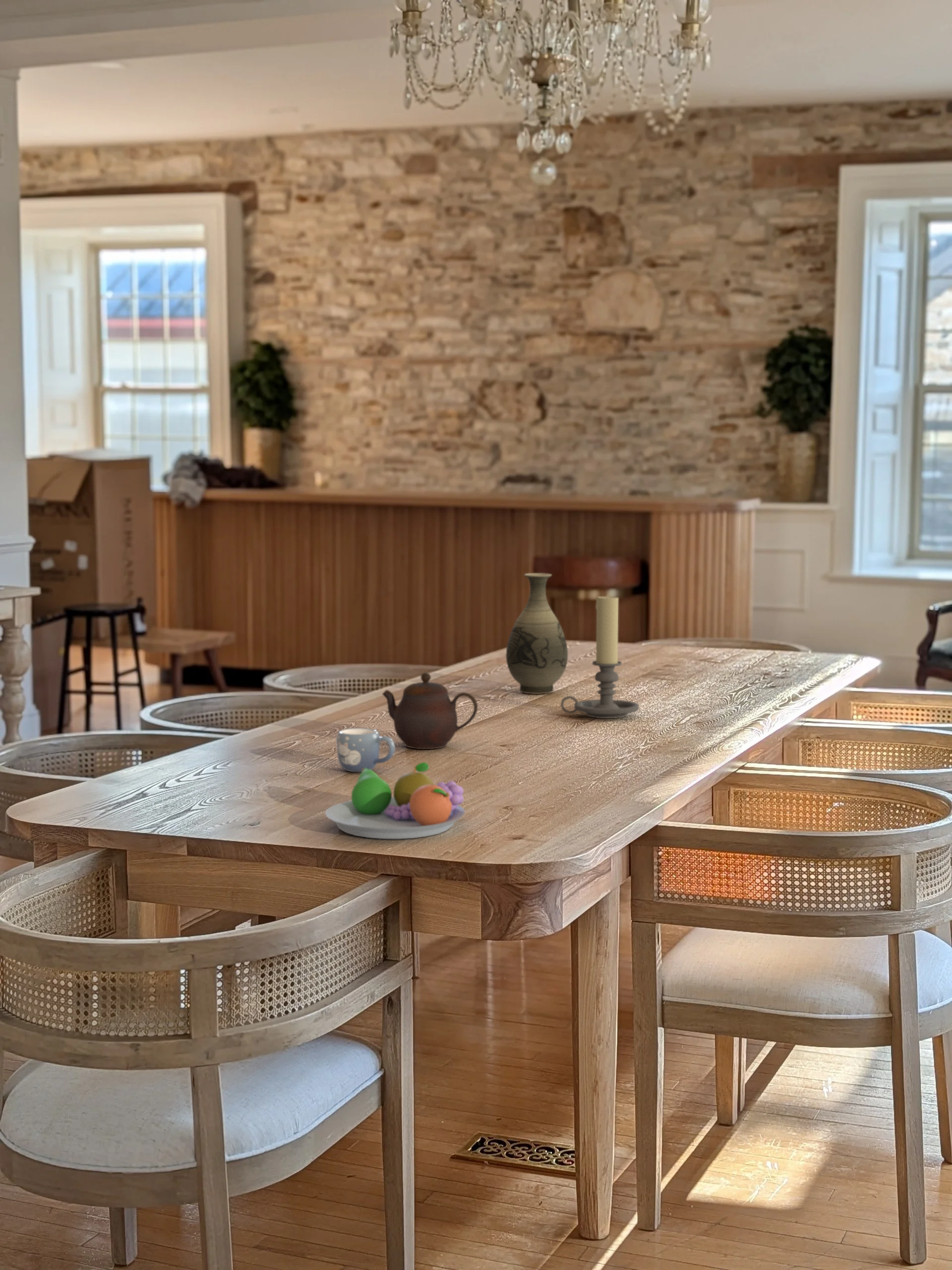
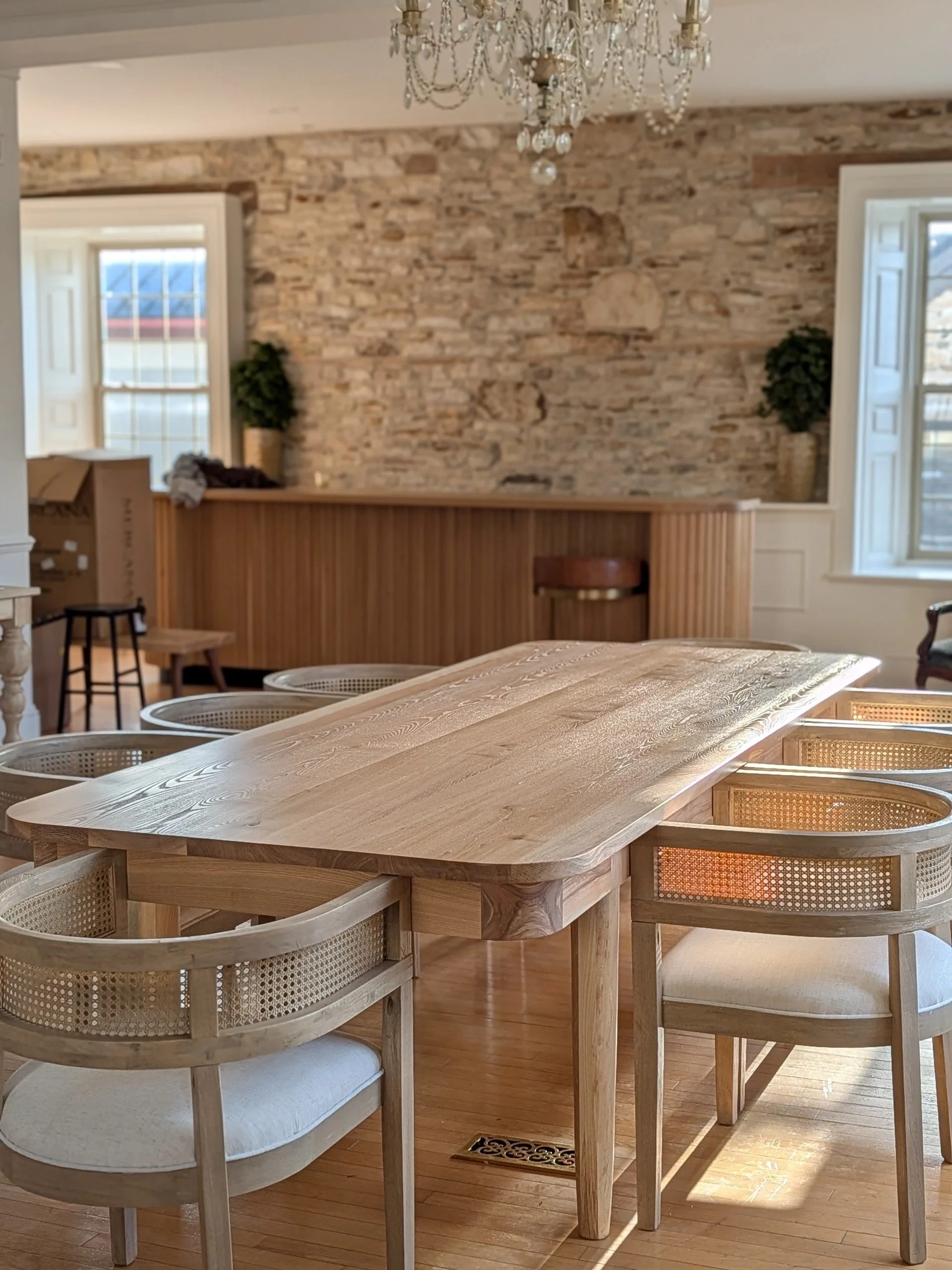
- fruit bowl (395, 797)
- mug (366, 751)
- candle holder (600, 655)
- vase (537, 633)
- teapot (429, 709)
